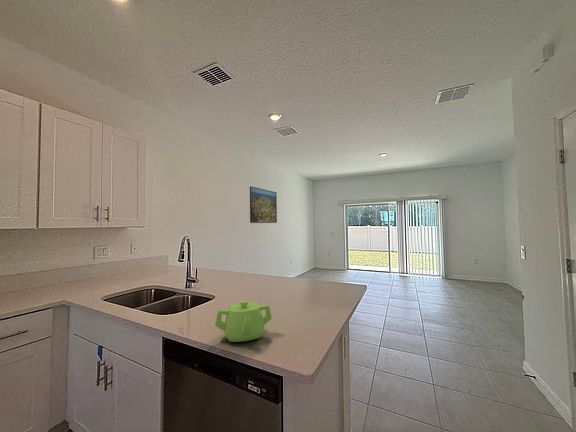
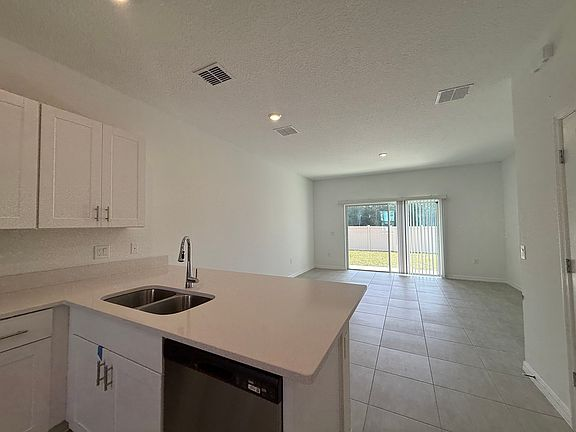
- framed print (264, 206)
- teapot (244, 318)
